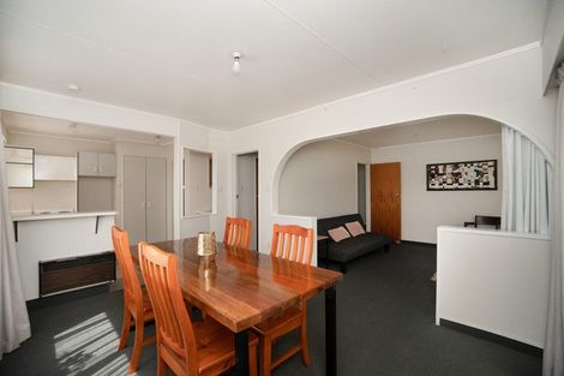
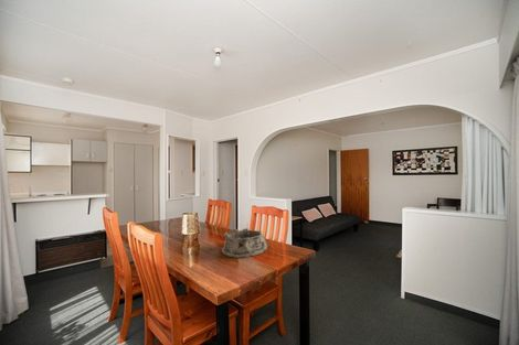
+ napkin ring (244, 240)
